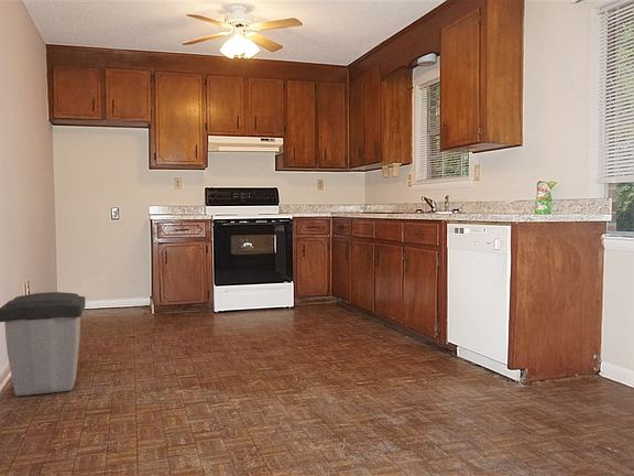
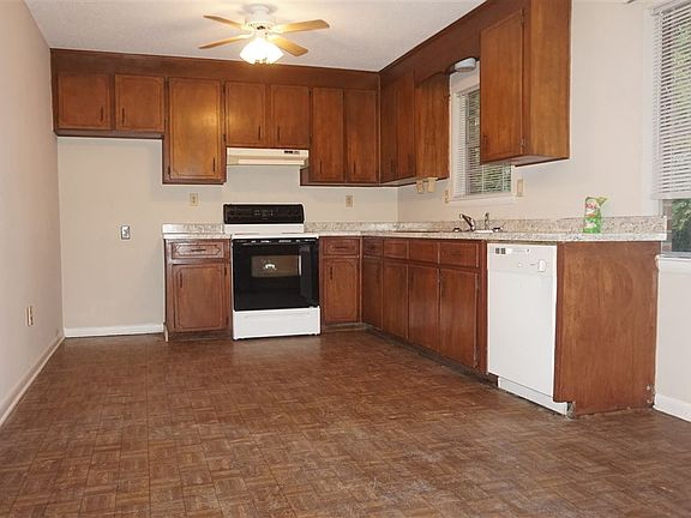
- trash can (45, 342)
